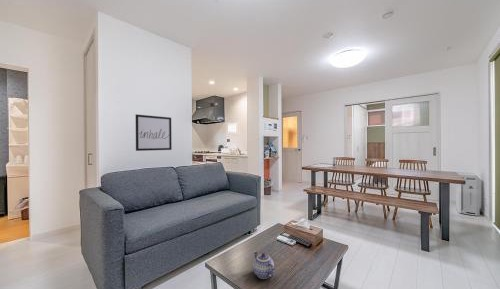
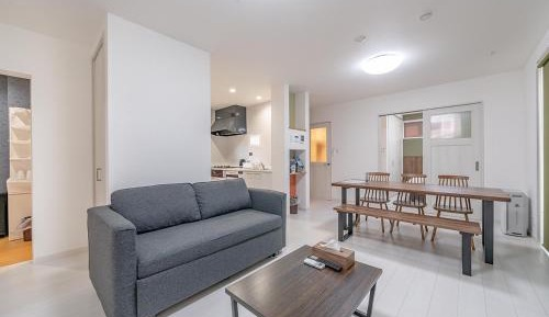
- teapot (263, 264)
- wall art (154, 133)
